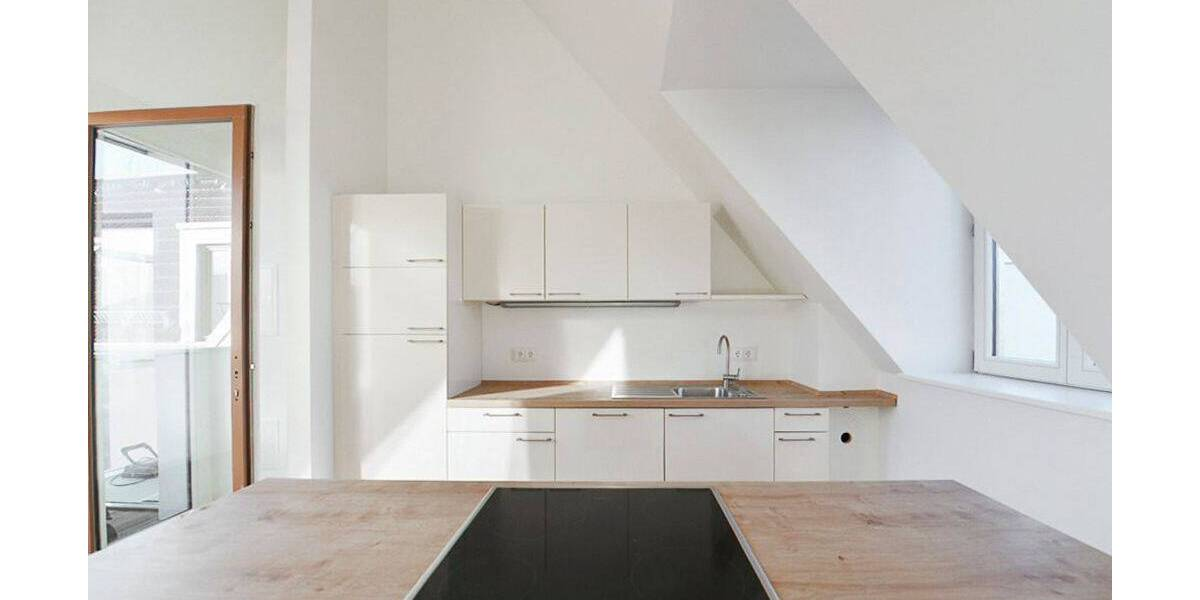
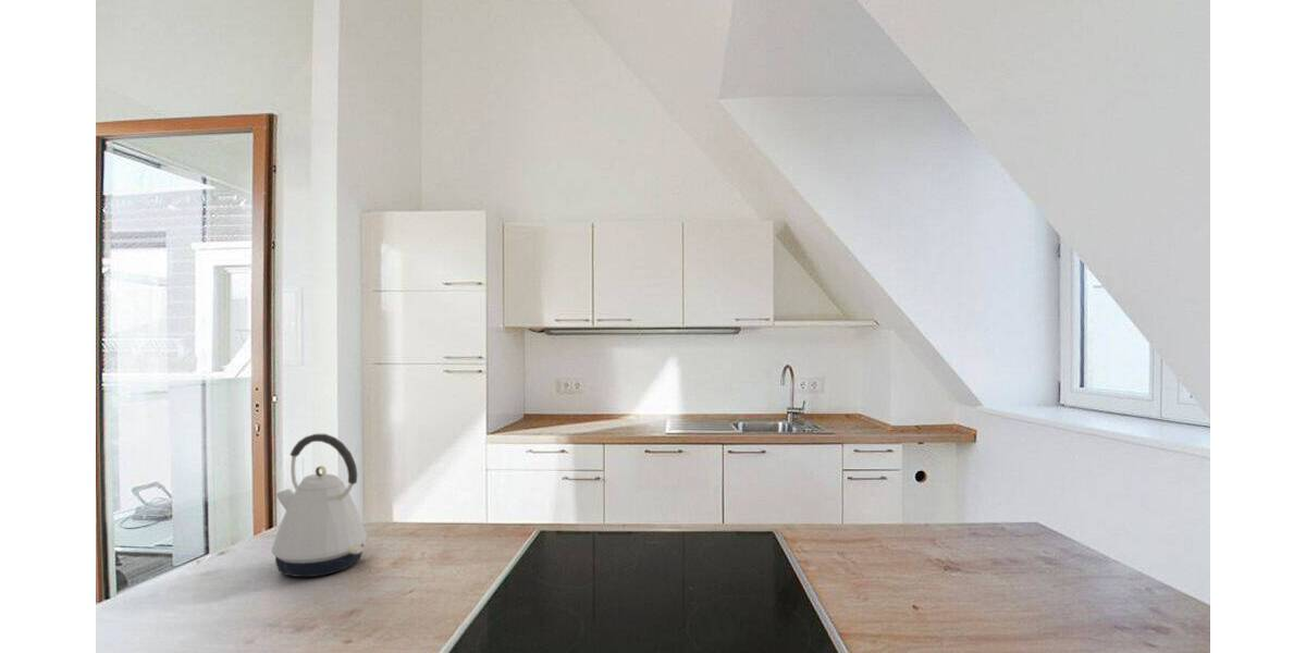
+ kettle (318, 498)
